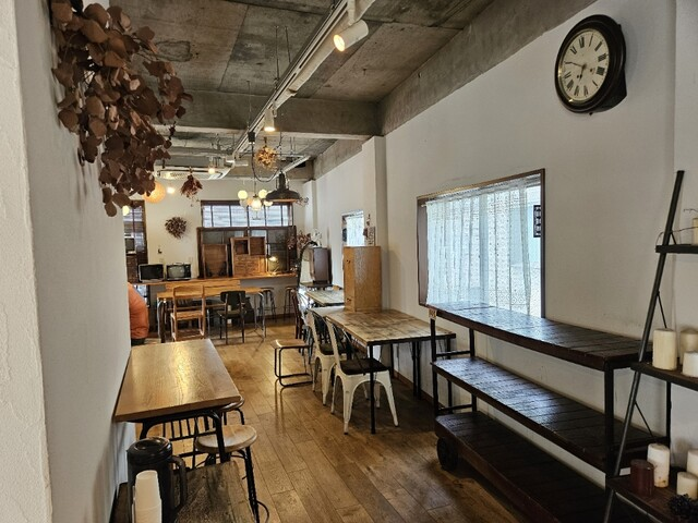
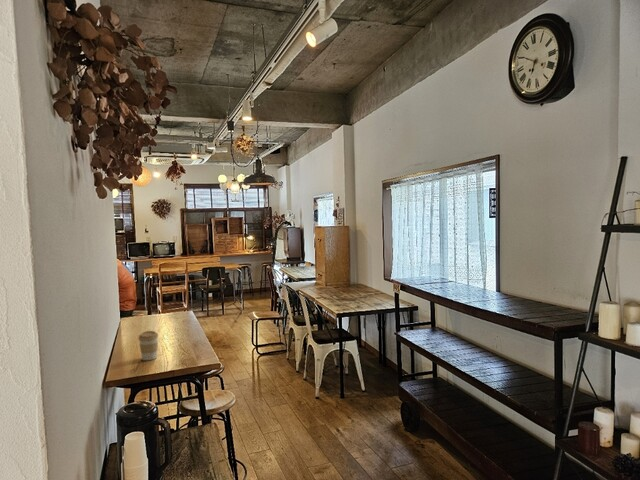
+ coffee cup (148, 345)
